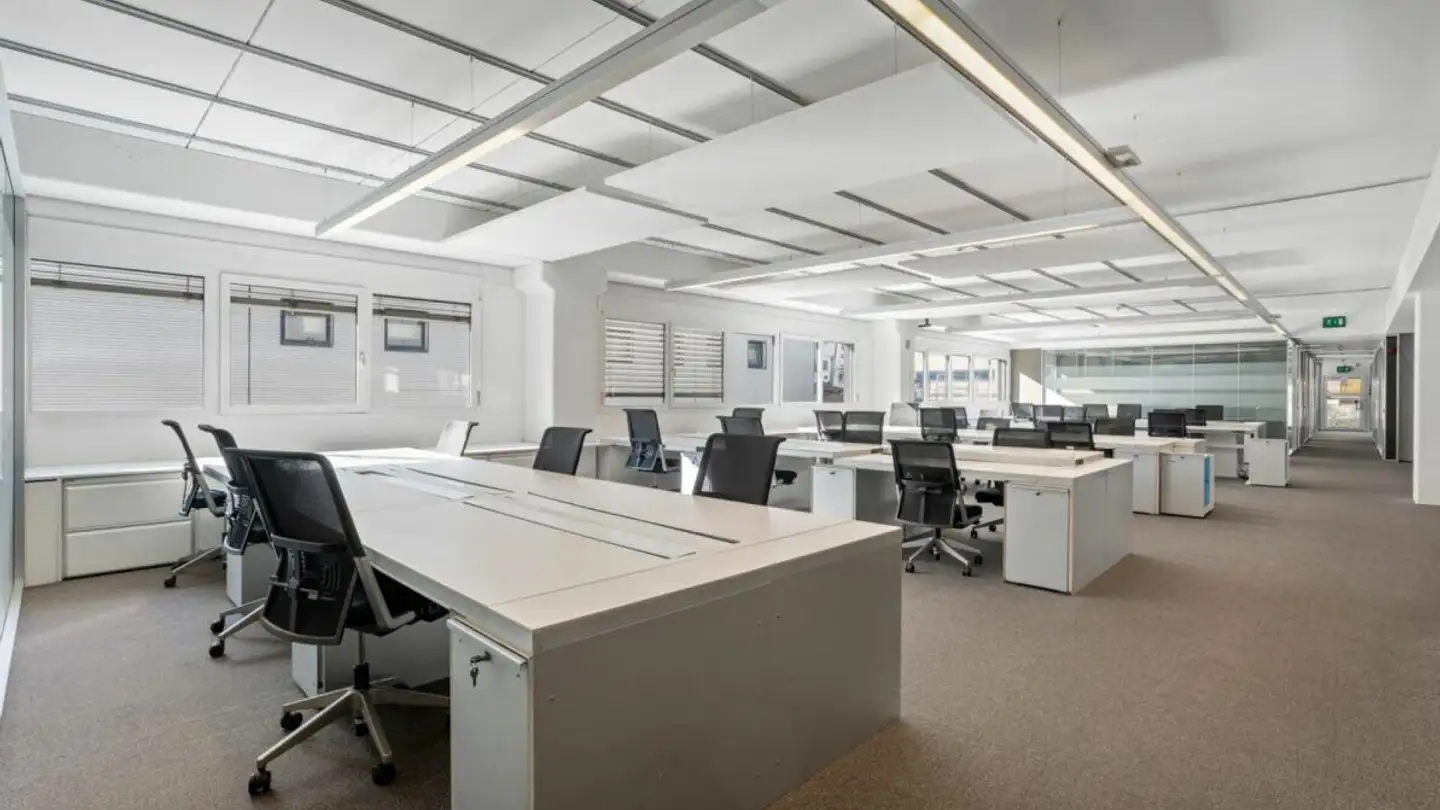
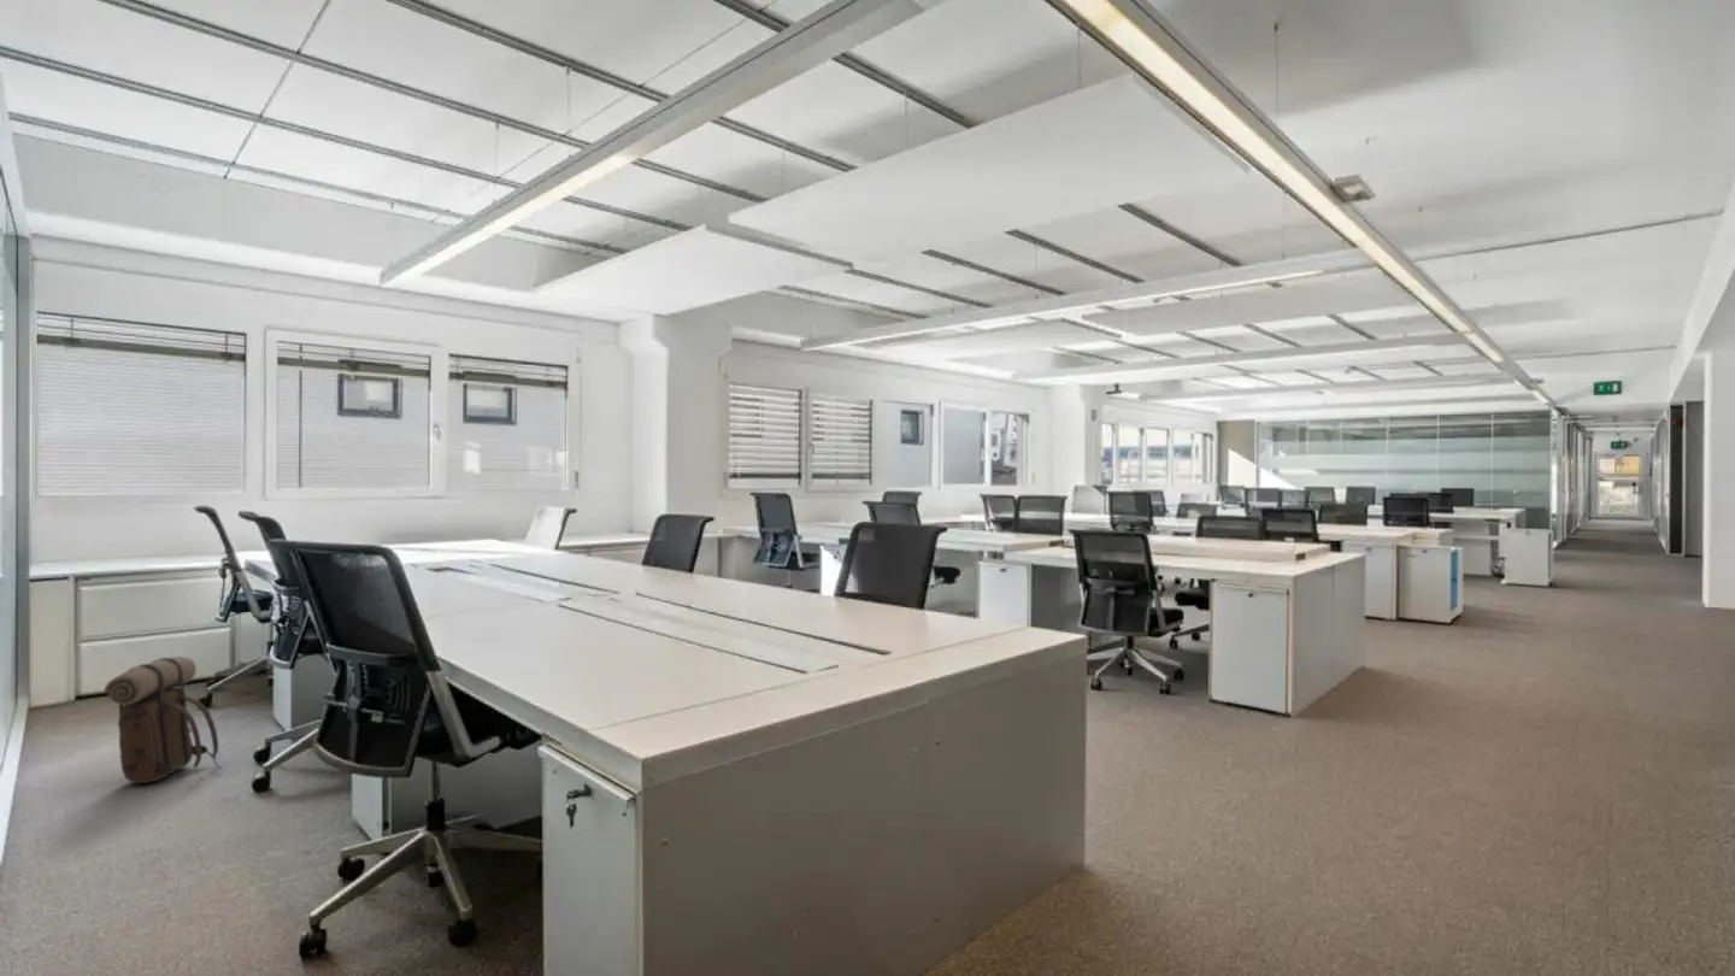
+ backpack (171, 718)
